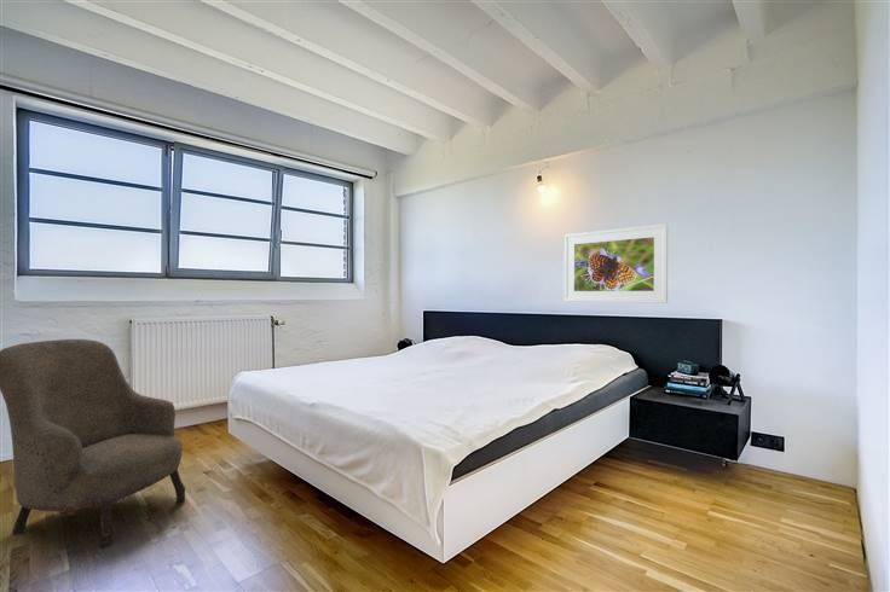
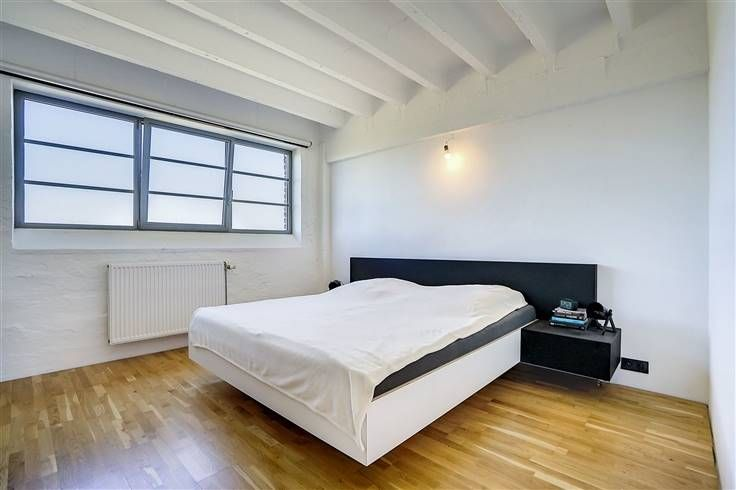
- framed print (611, 266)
- armchair (93, 428)
